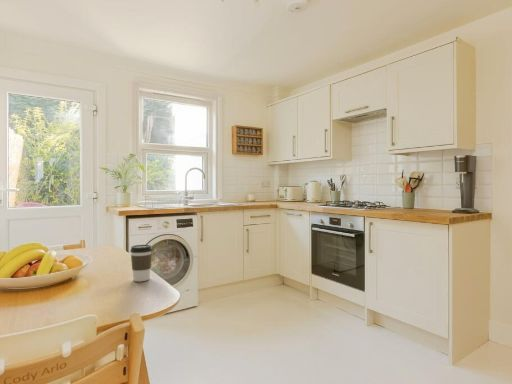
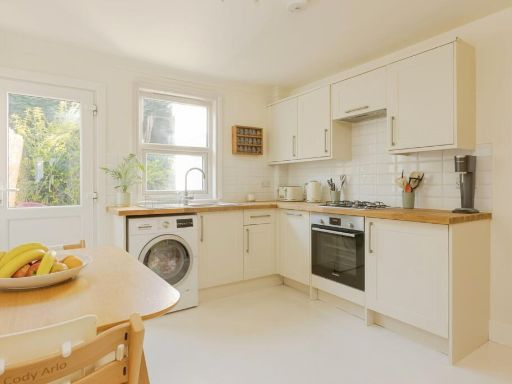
- coffee cup (141, 262)
